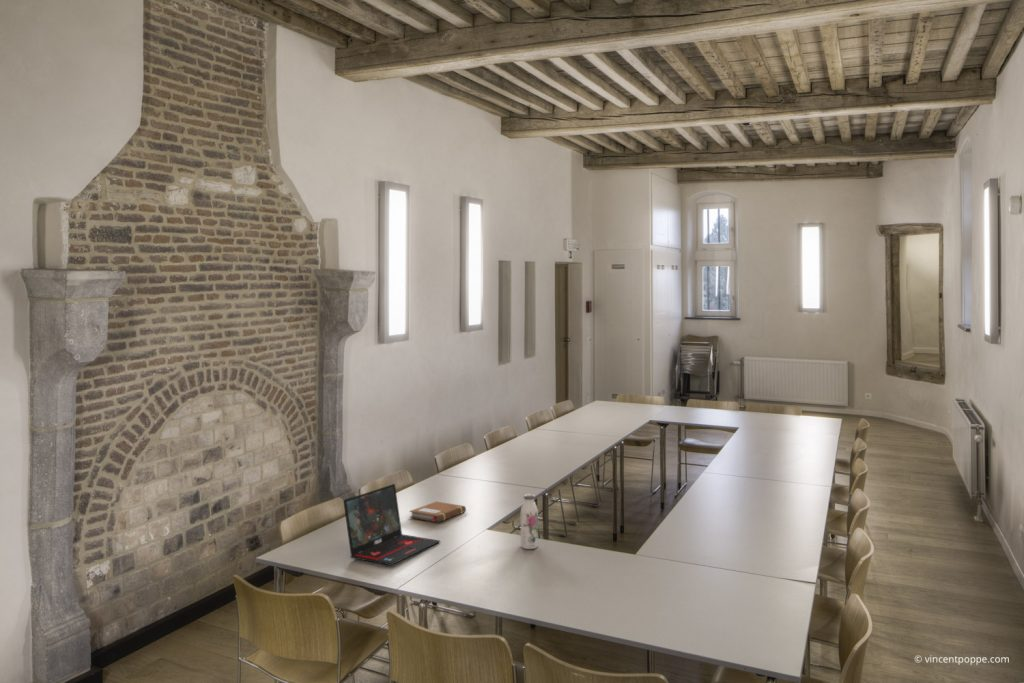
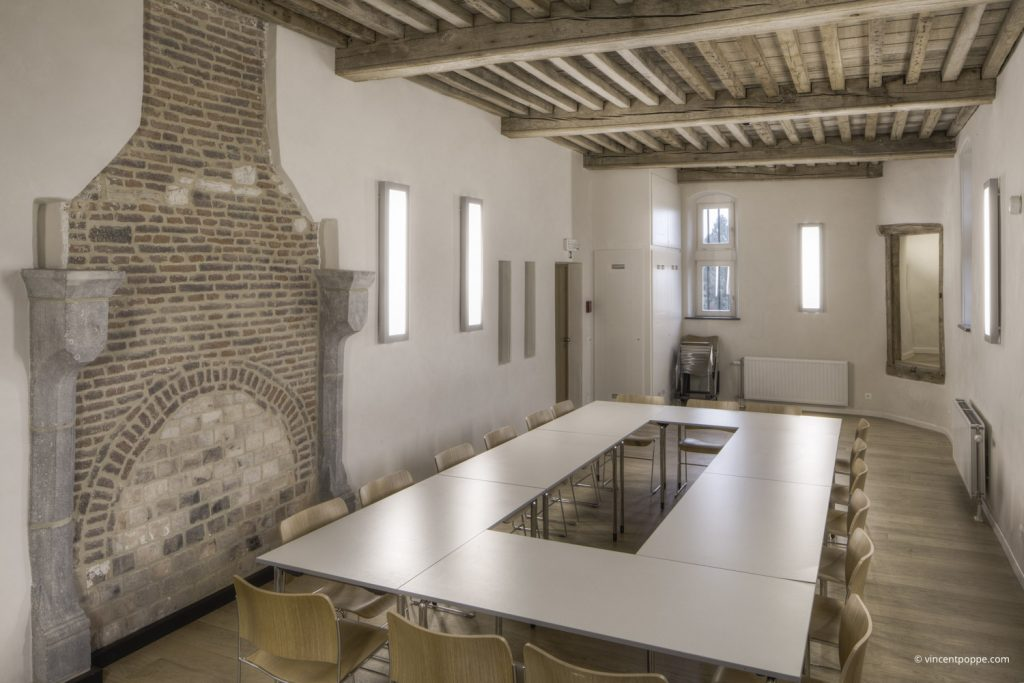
- water bottle (529, 520)
- notebook (437, 512)
- laptop (393, 522)
